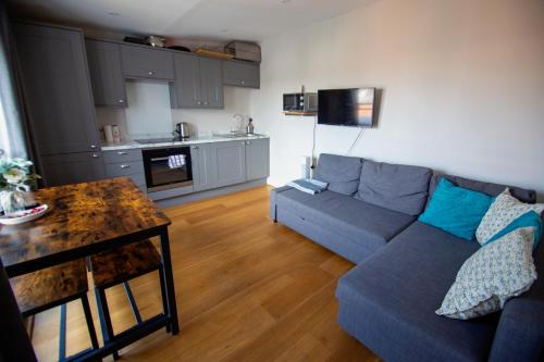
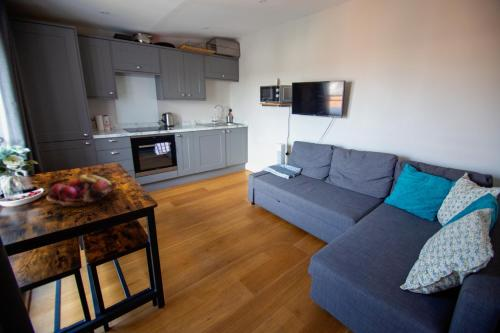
+ fruit basket (84, 188)
